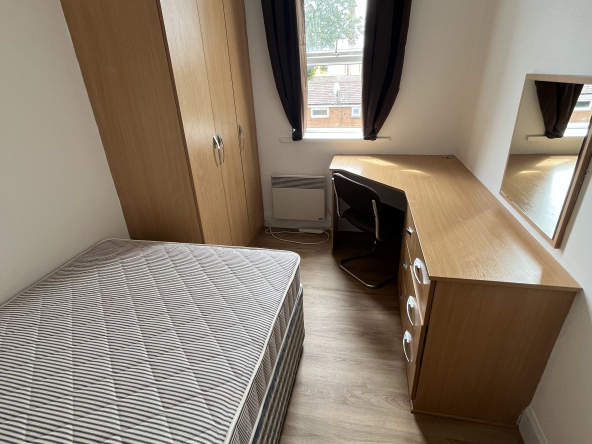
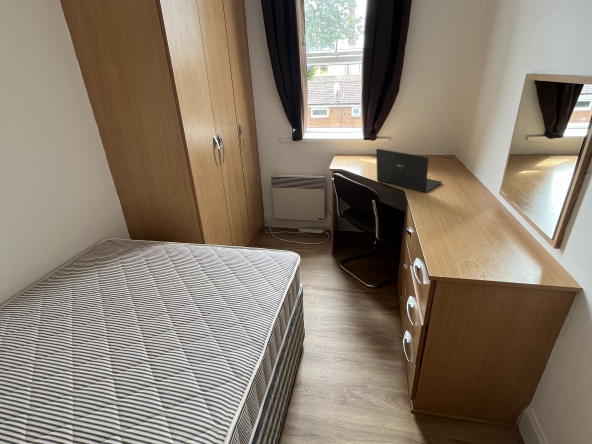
+ laptop (409, 166)
